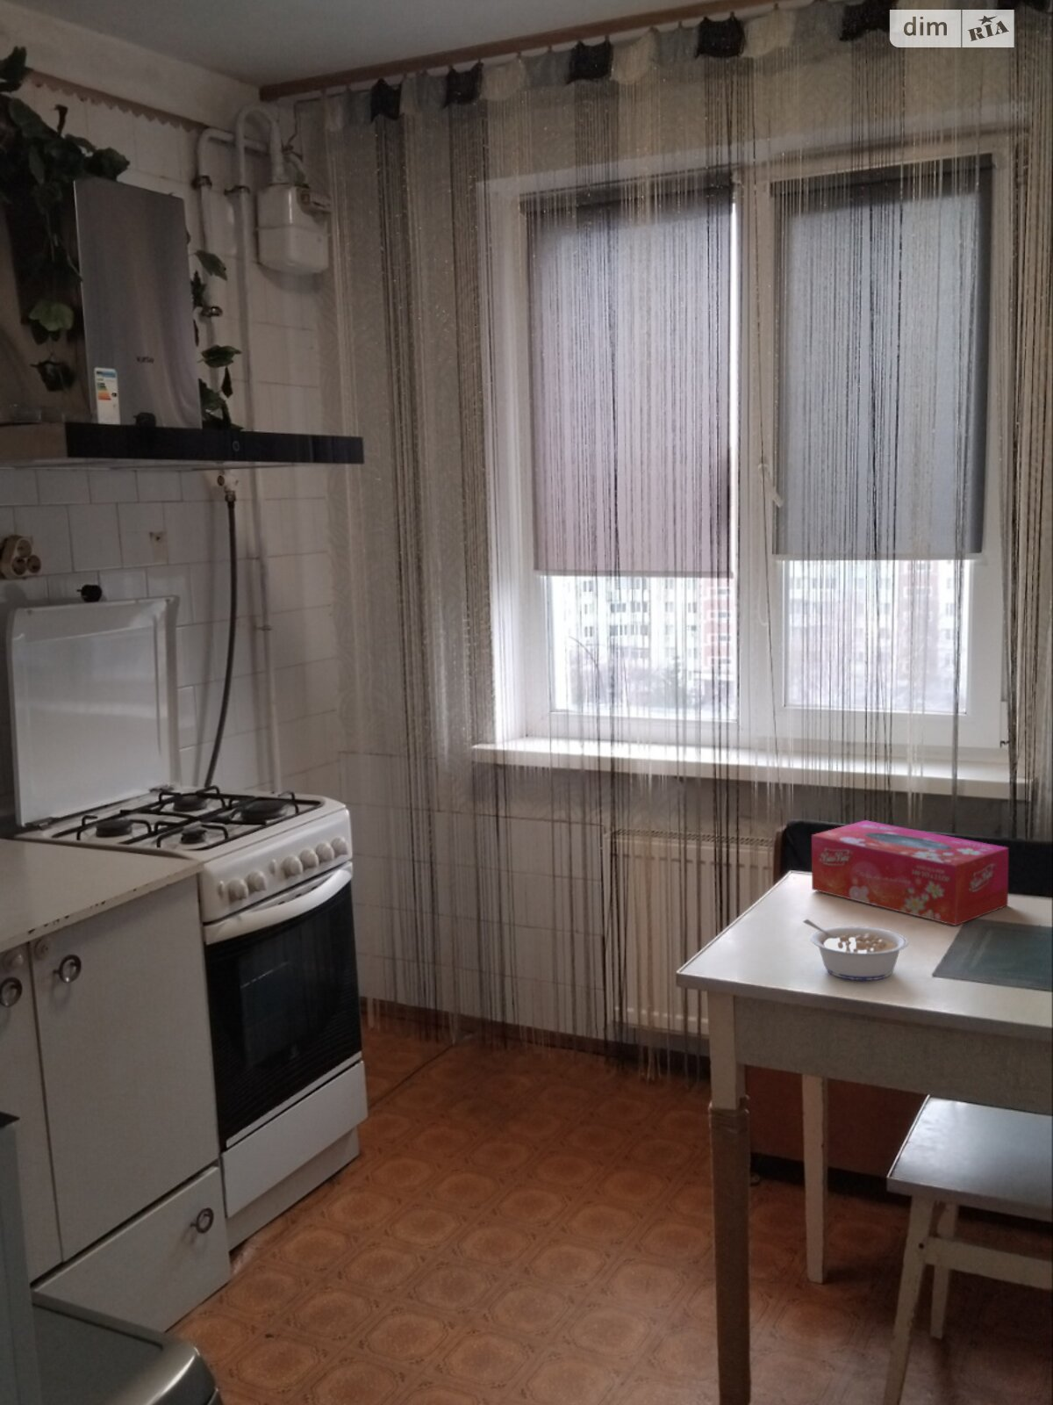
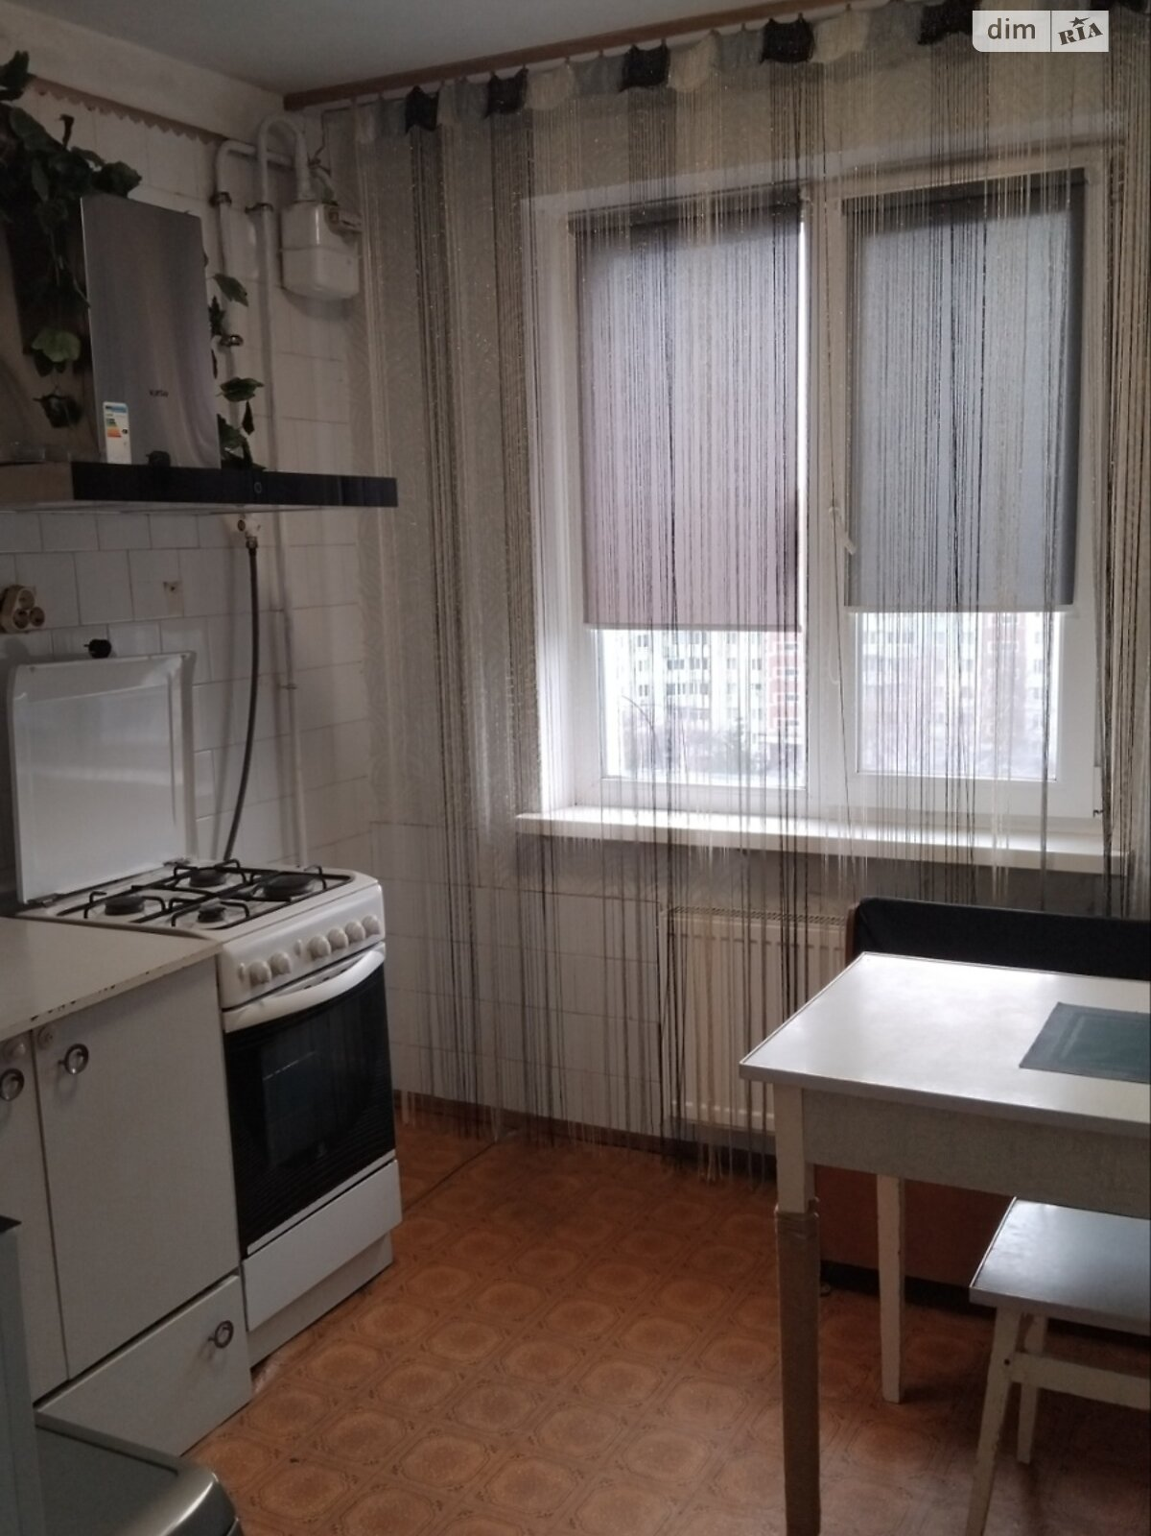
- legume (855, 951)
- tissue box (907, 870)
